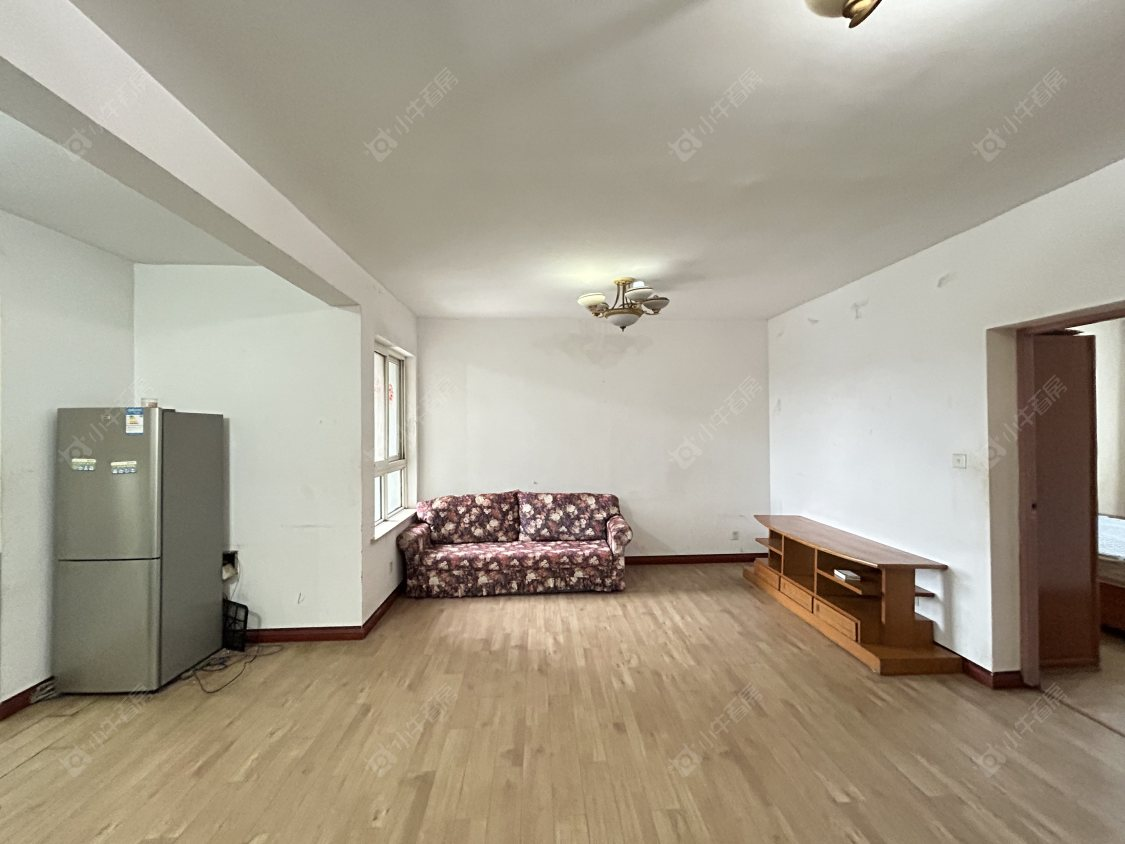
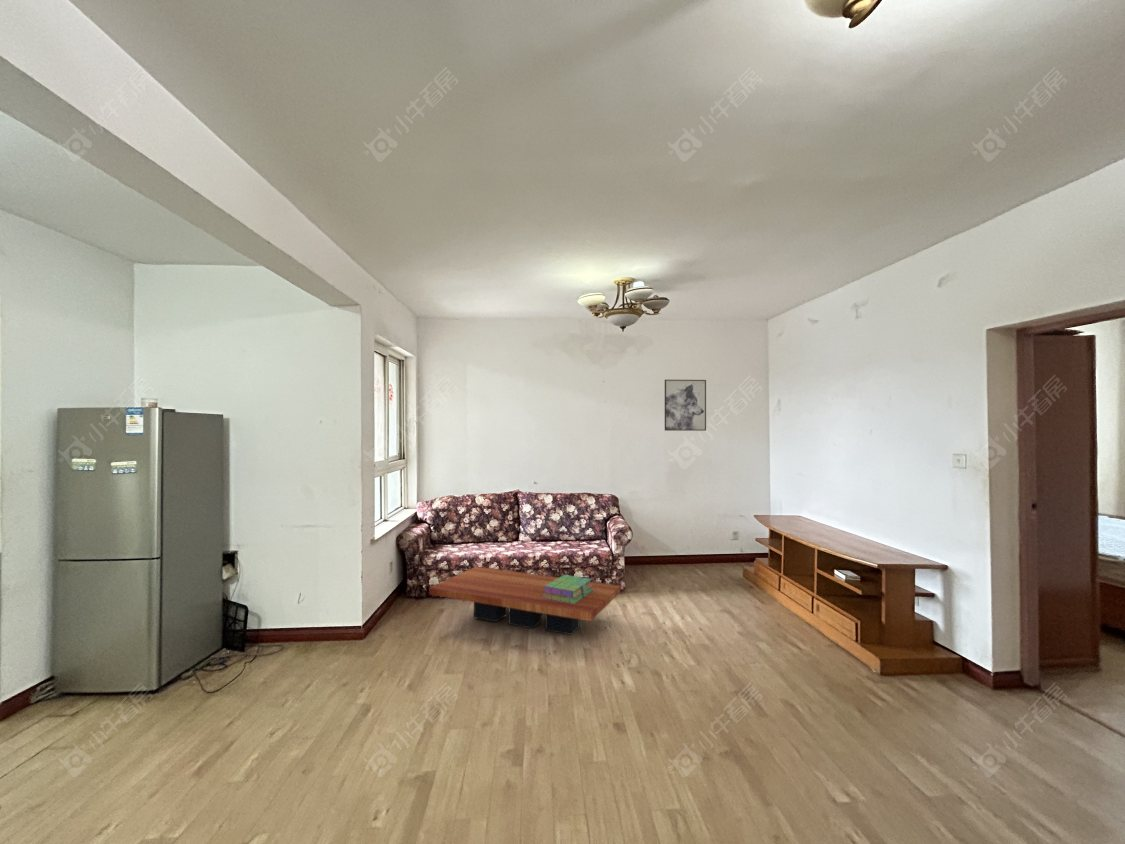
+ wall art (685, 405)
+ stack of books (568, 587)
+ coffee table (525, 604)
